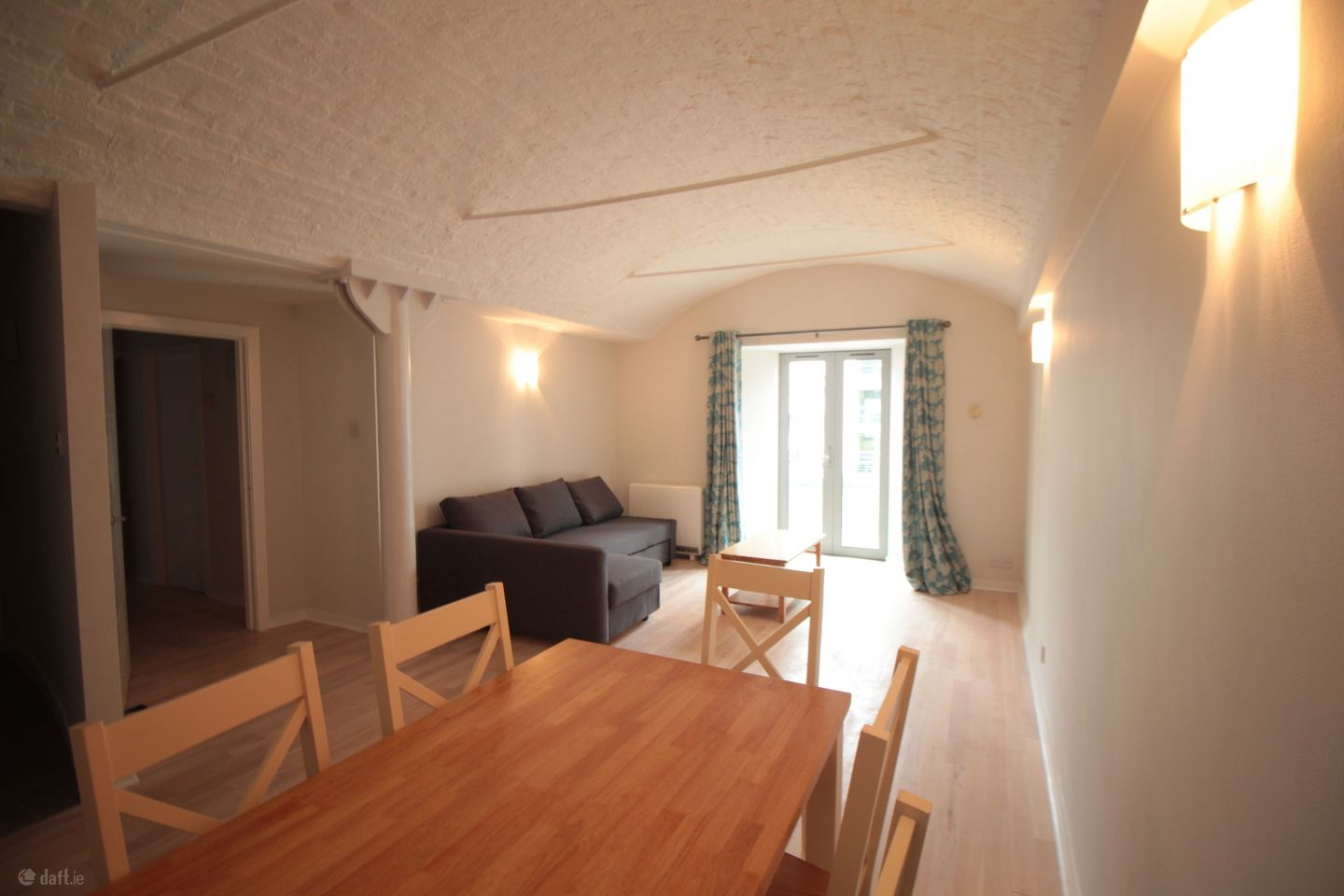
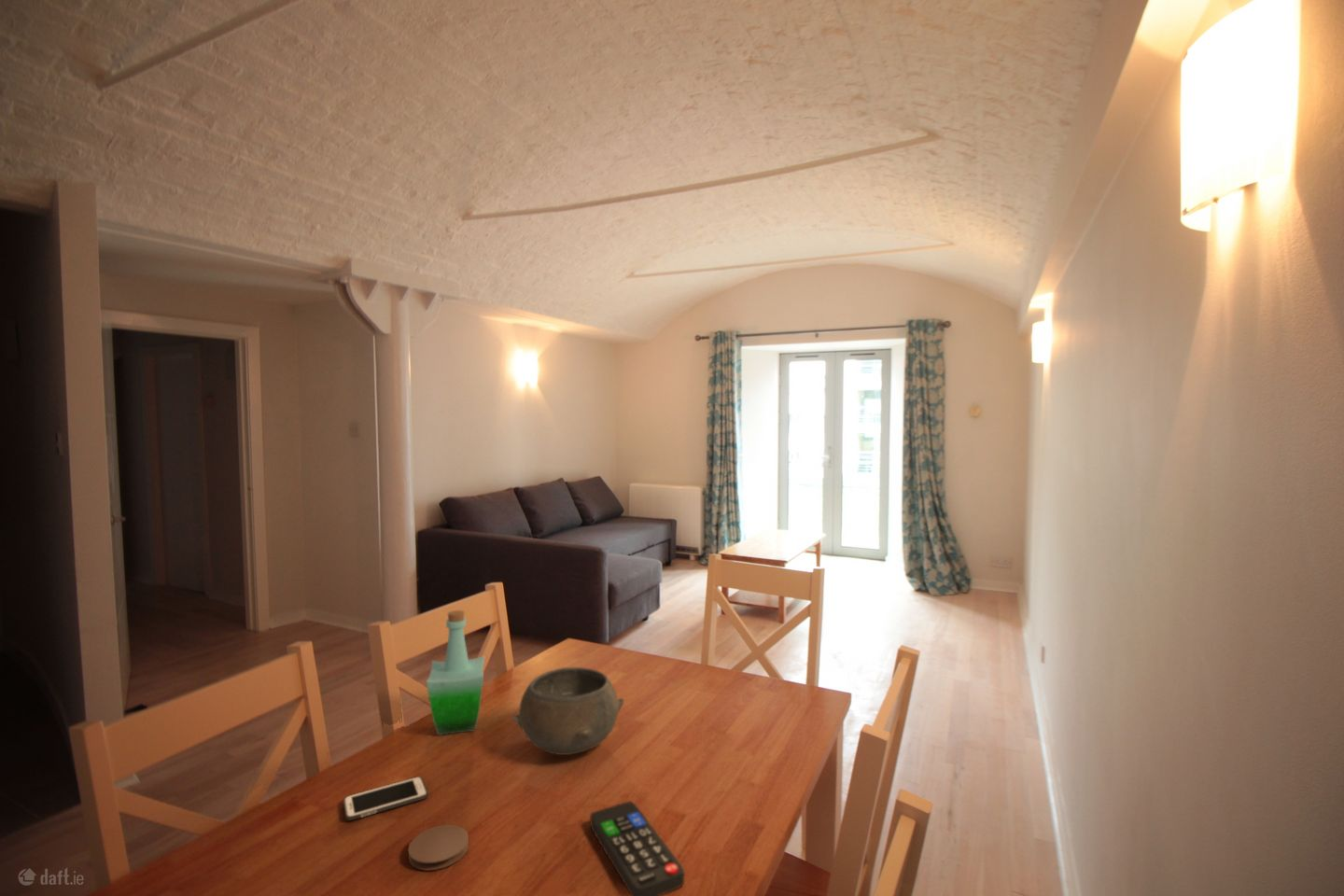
+ bowl (569, 712)
+ coaster (439, 846)
+ remote control (634, 846)
+ cell phone (385, 797)
+ bottle (456, 668)
